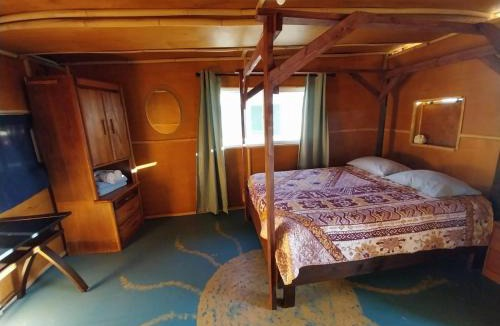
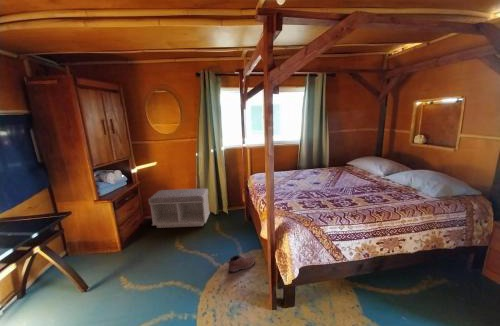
+ shoe (242, 261)
+ bench (181, 207)
